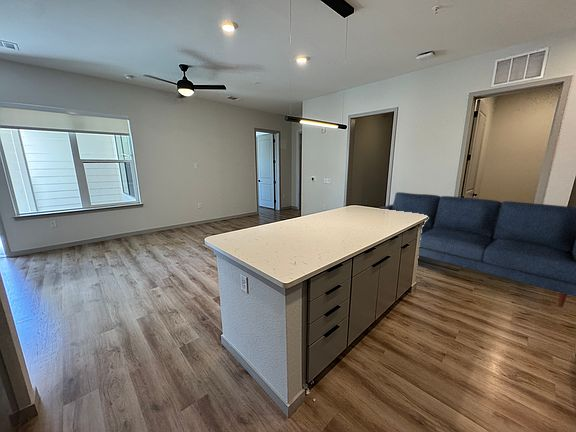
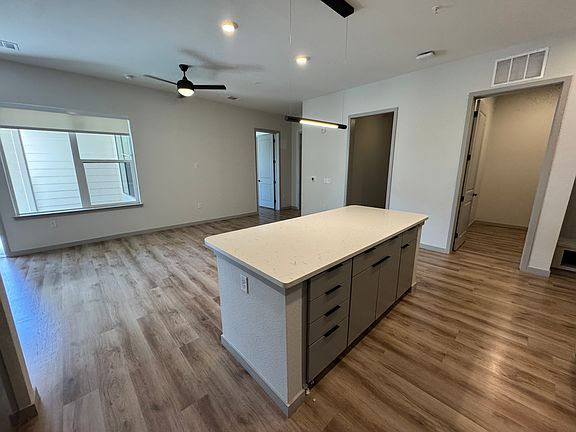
- sofa (458, 234)
